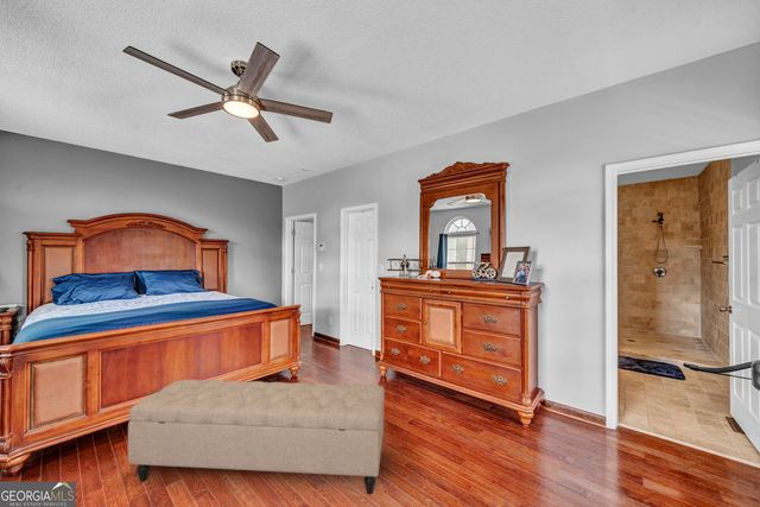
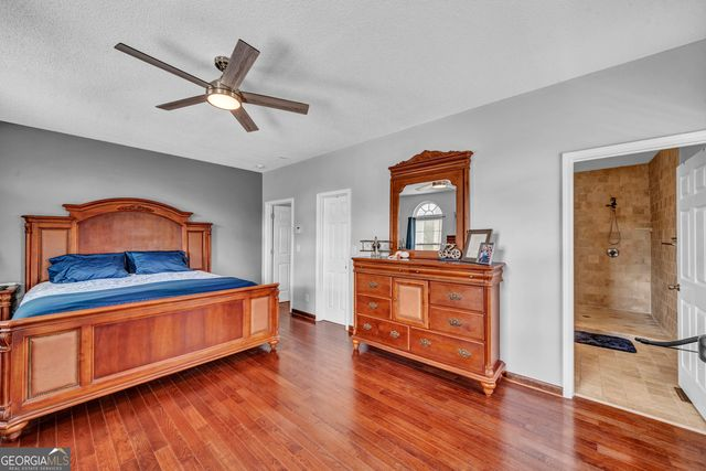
- bench (266, 429)
